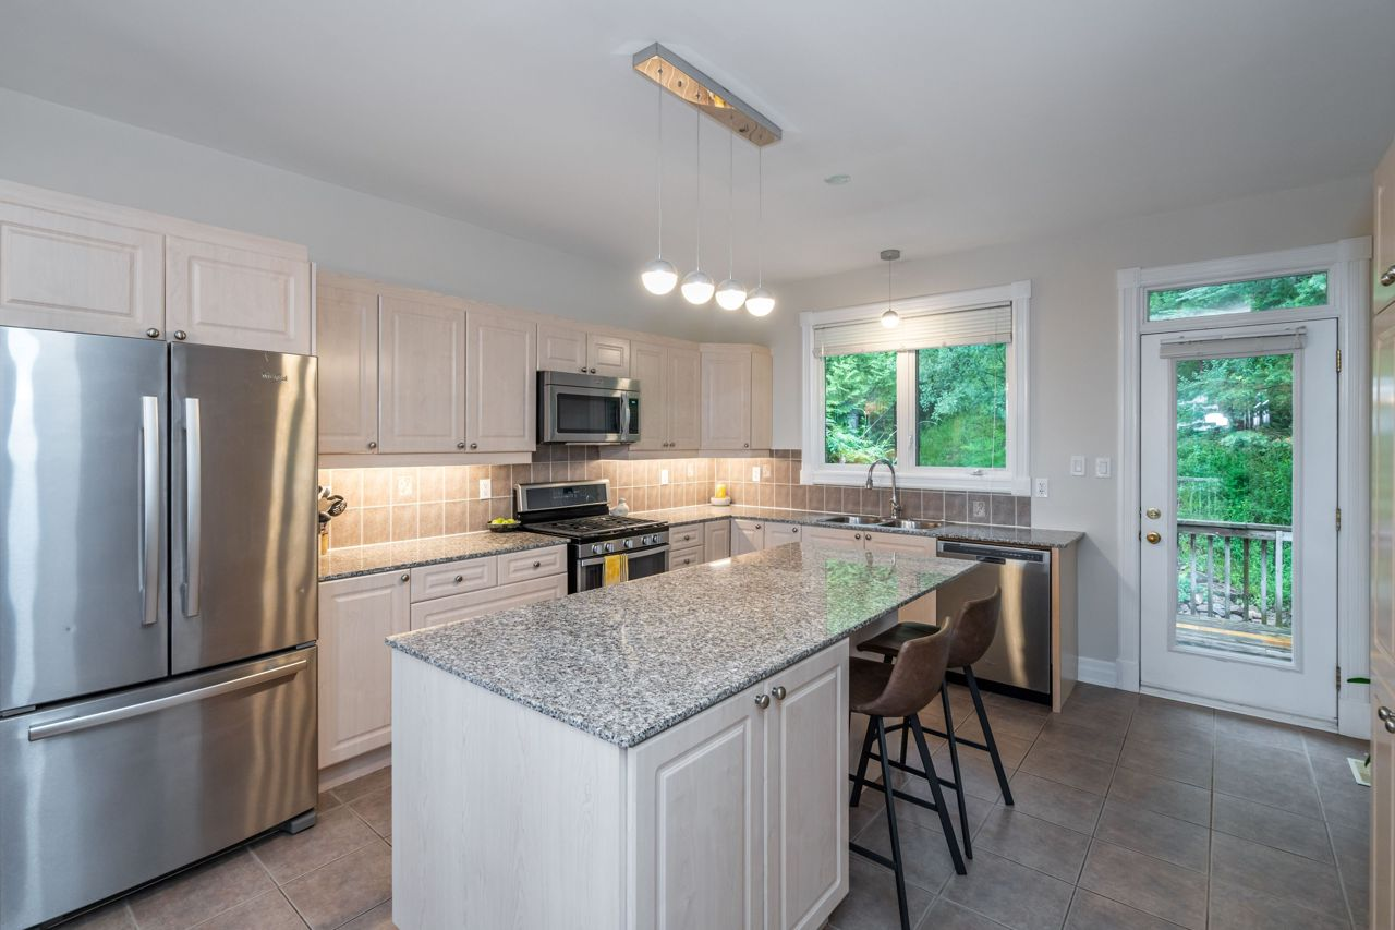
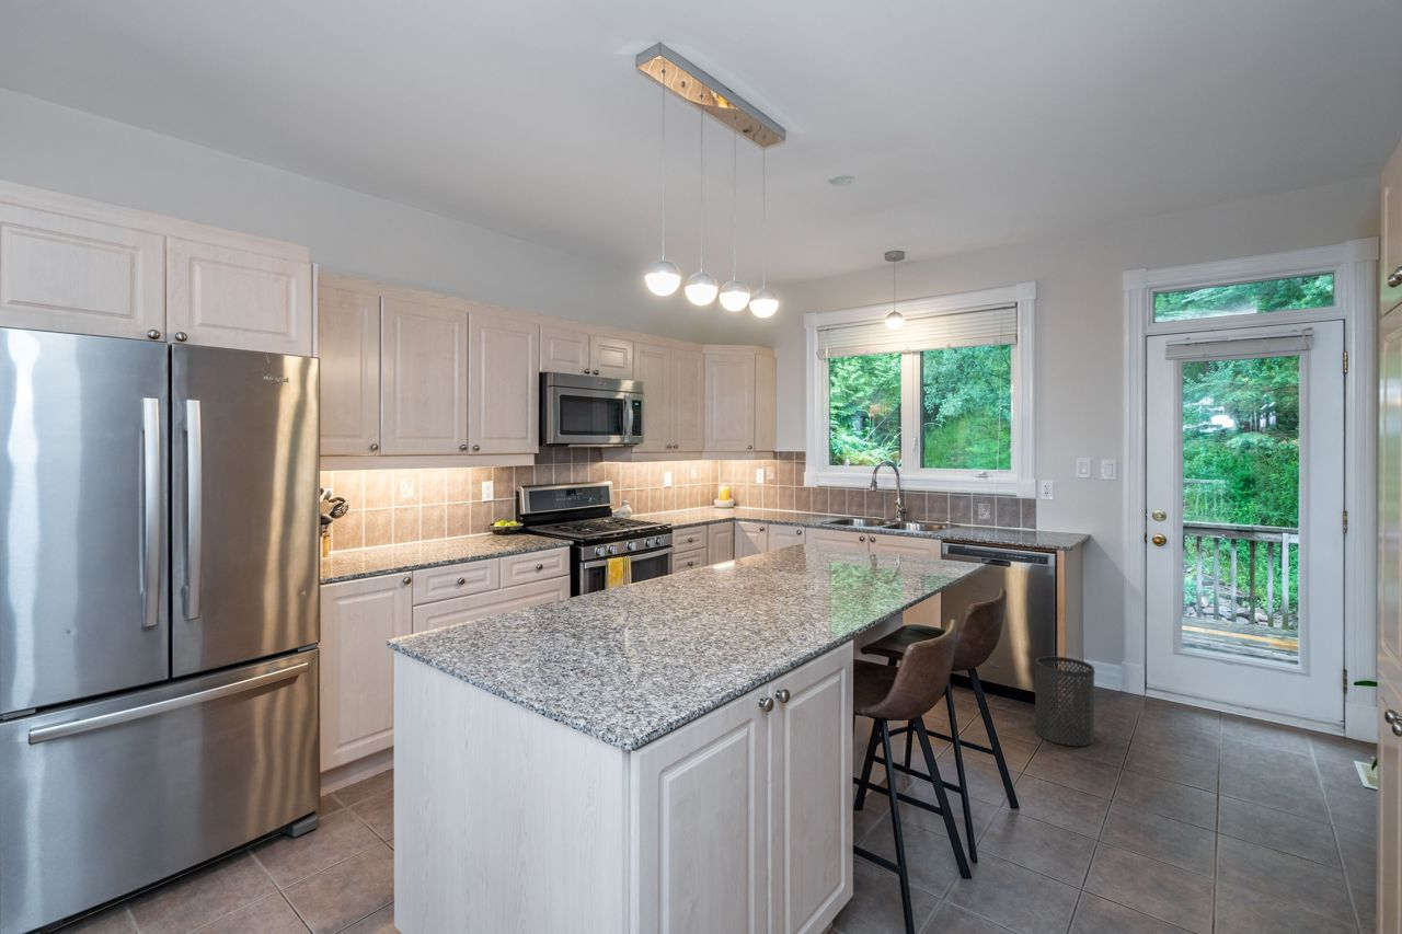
+ trash can (1064, 699)
